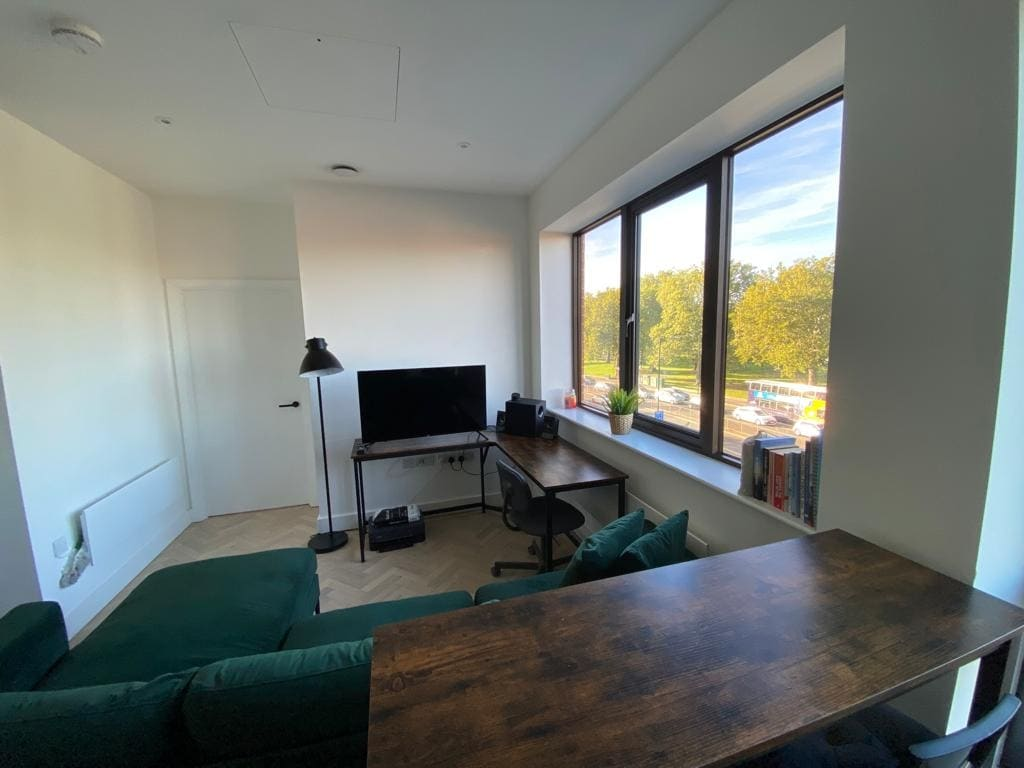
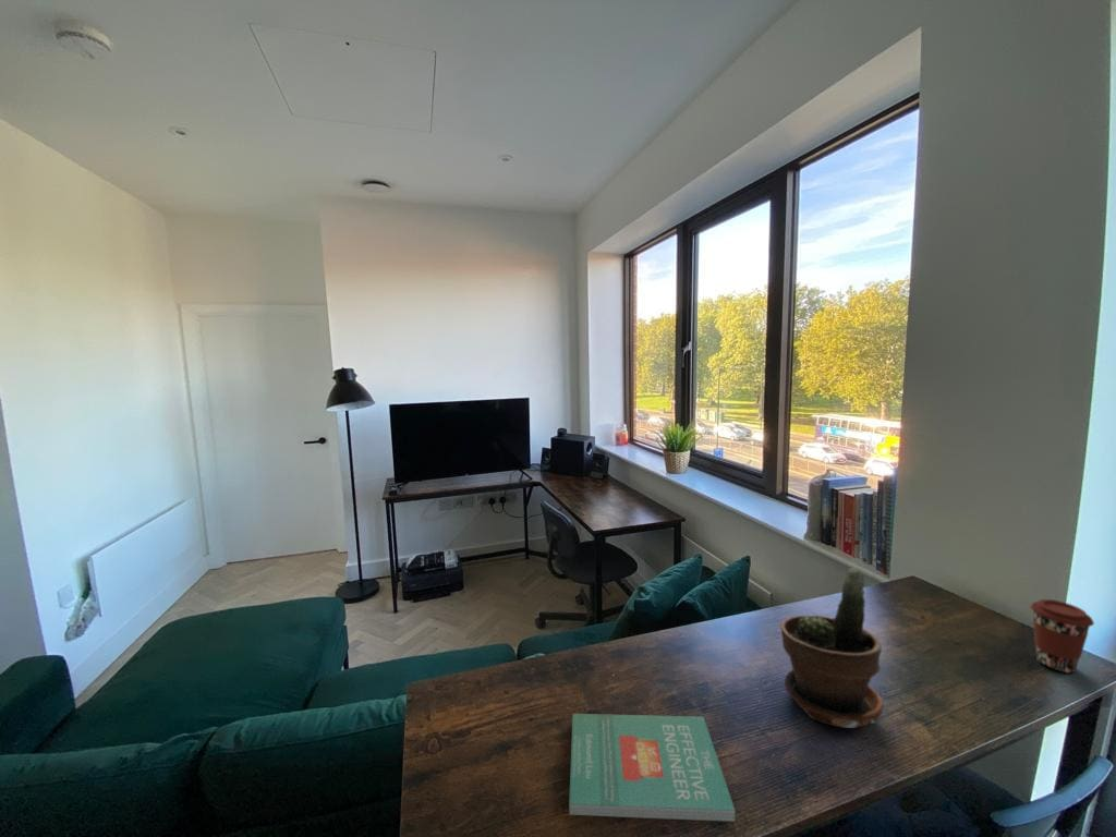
+ potted plant (830, 640)
+ coffee cup (1058, 635)
+ book (643, 760)
